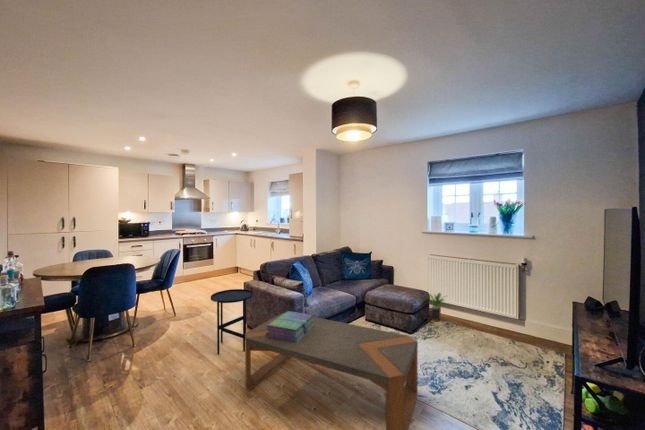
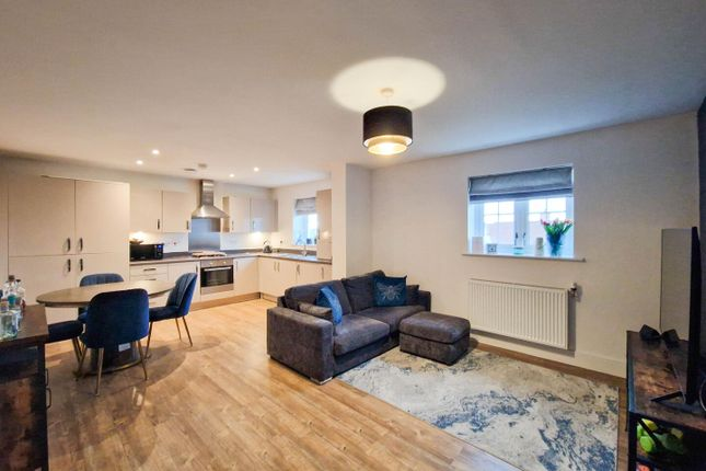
- side table (232, 320)
- stack of books (291, 324)
- coffee table (328, 363)
- potted plant (435, 306)
